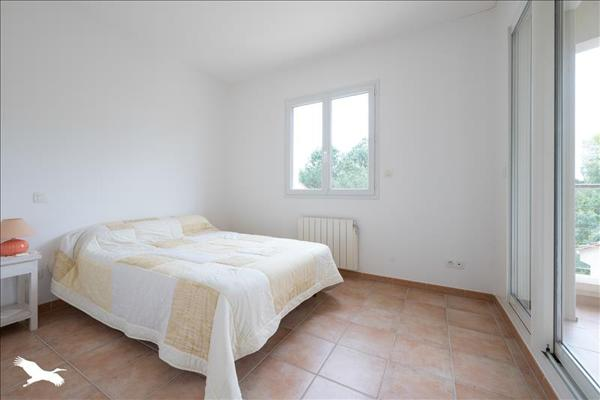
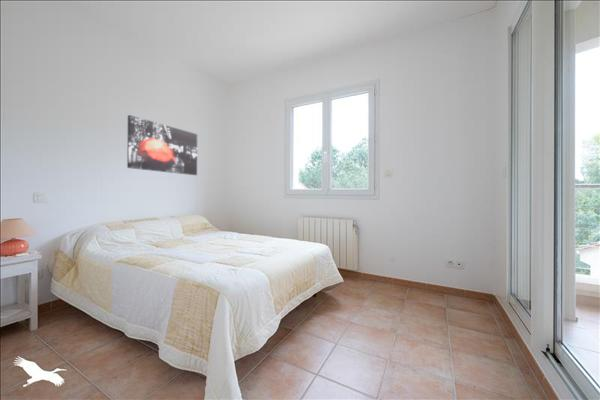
+ wall art (166, 148)
